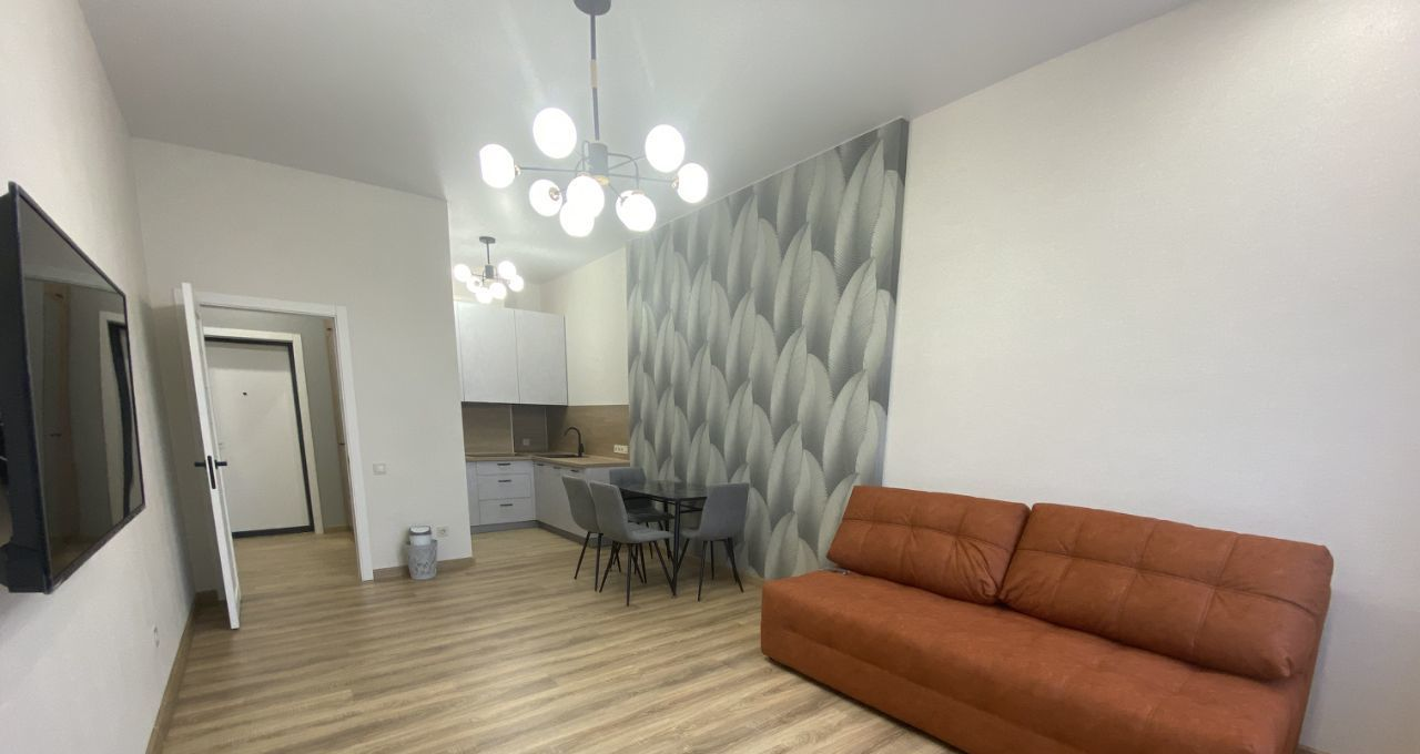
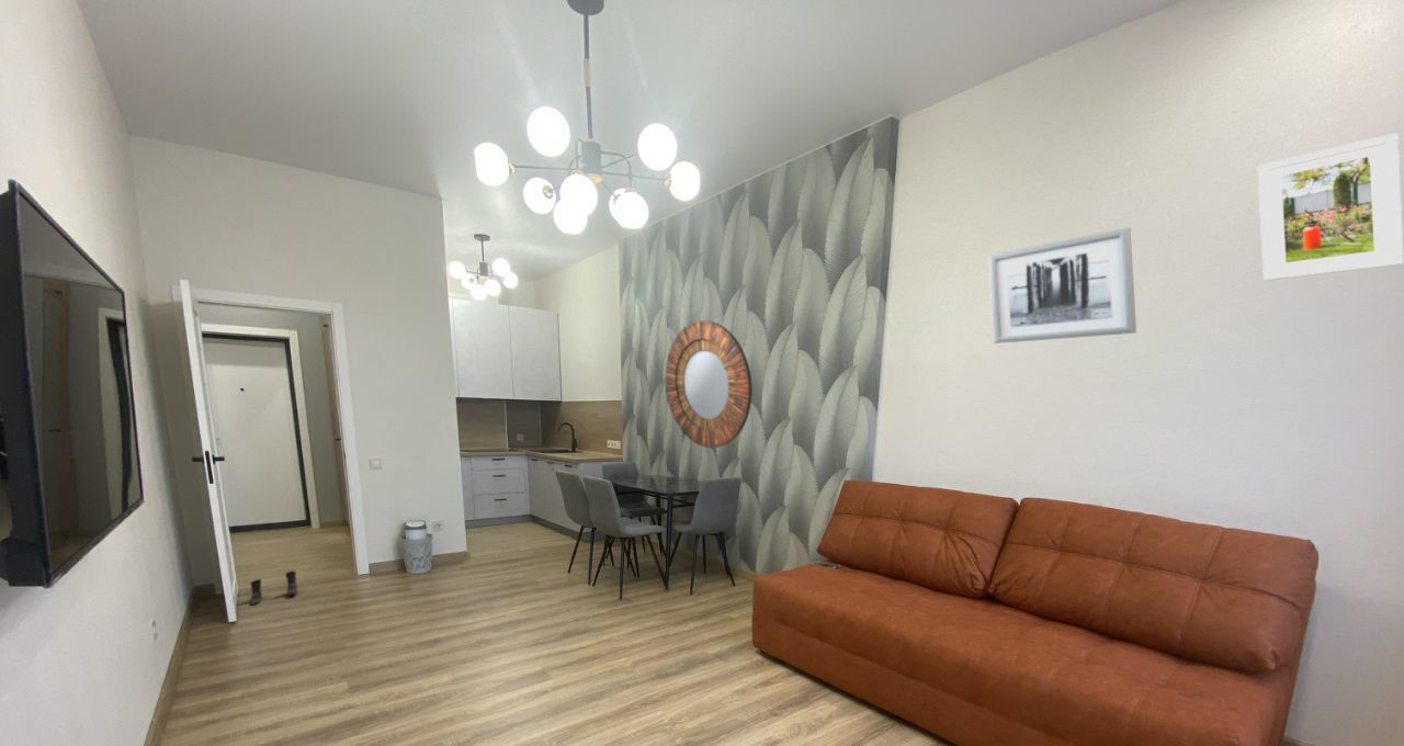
+ wall art (1055, 291)
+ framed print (1325, 212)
+ home mirror (704, 384)
+ boots (261, 592)
